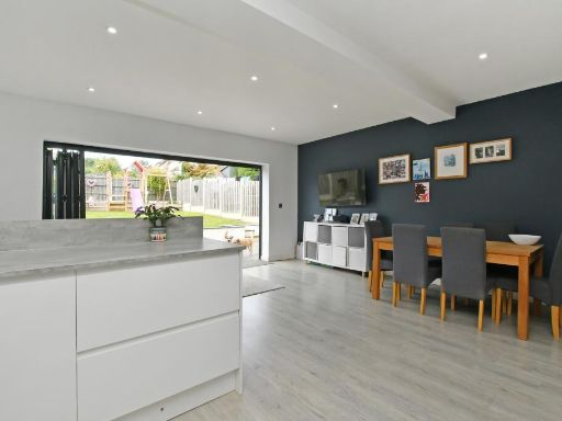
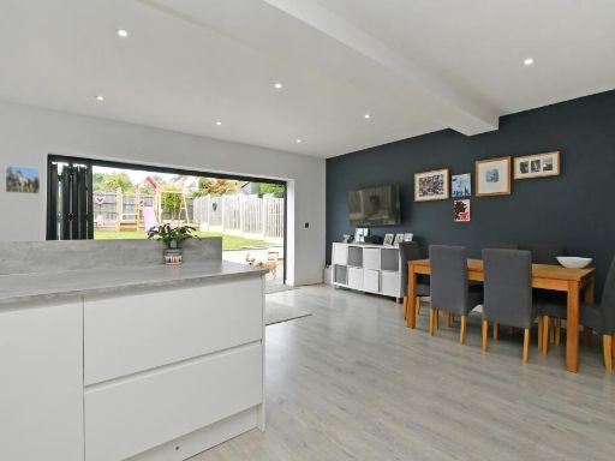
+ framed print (23, 180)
